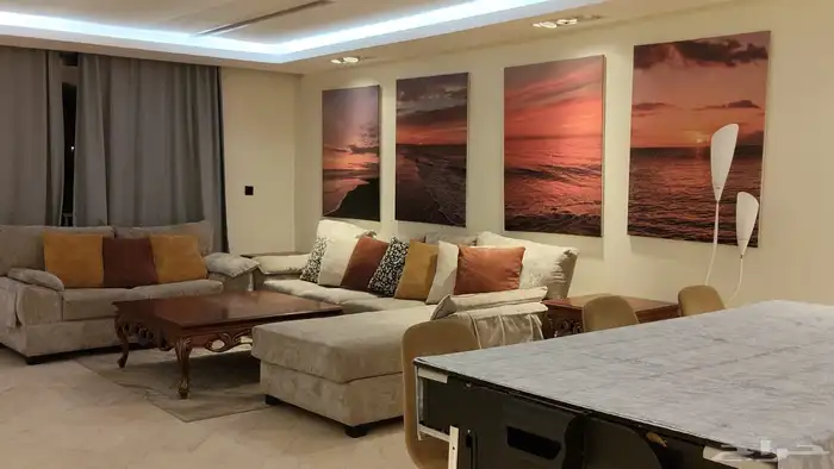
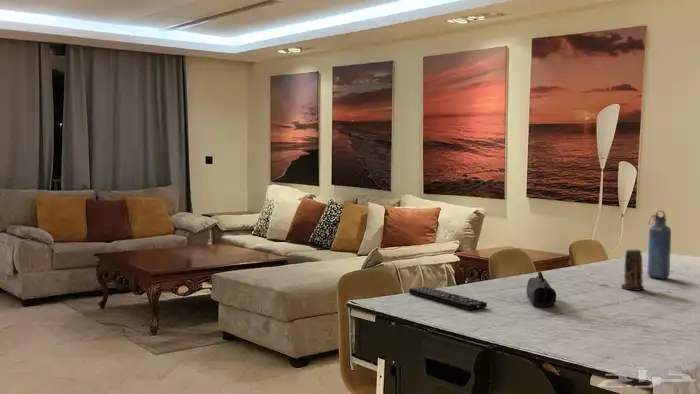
+ candle (633, 269)
+ pencil case (540, 286)
+ water bottle (658, 243)
+ remote control (446, 297)
